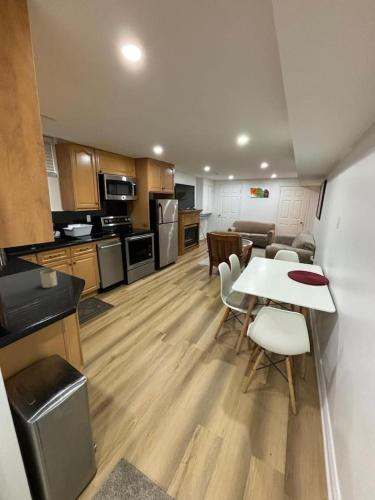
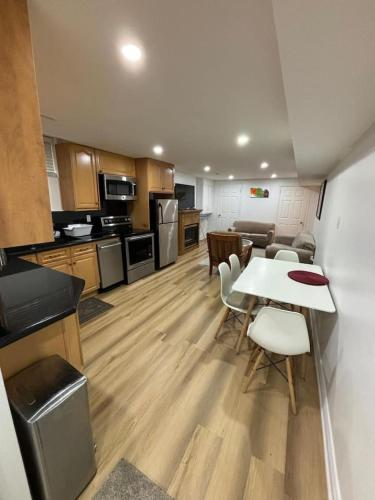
- mug (49, 279)
